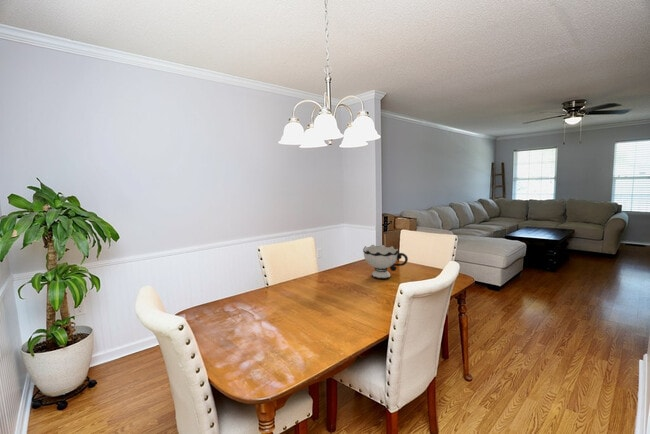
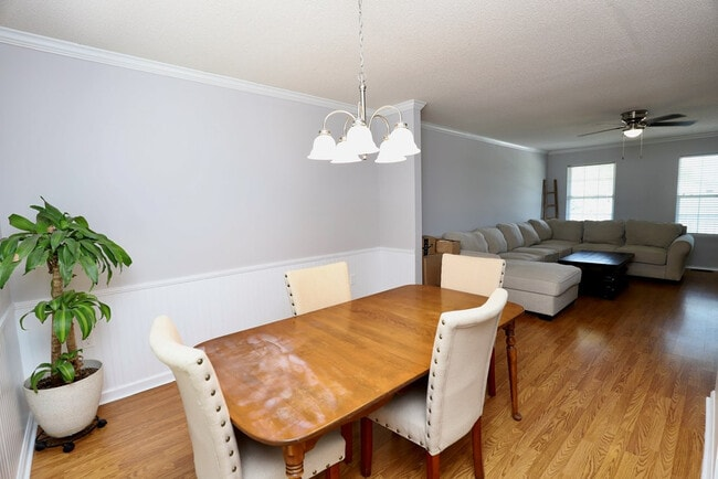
- bowl (385, 262)
